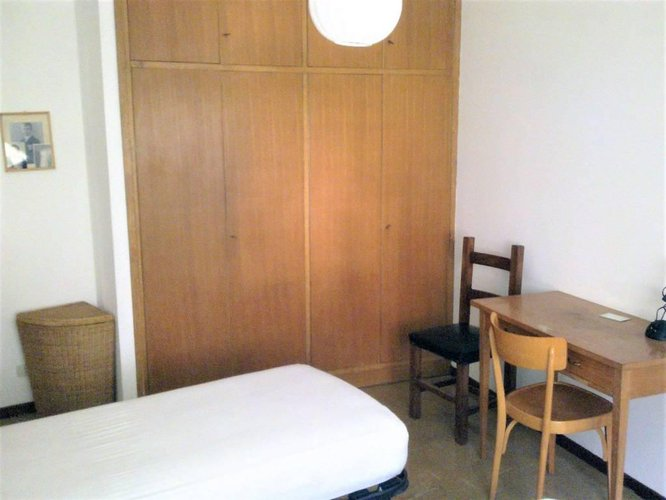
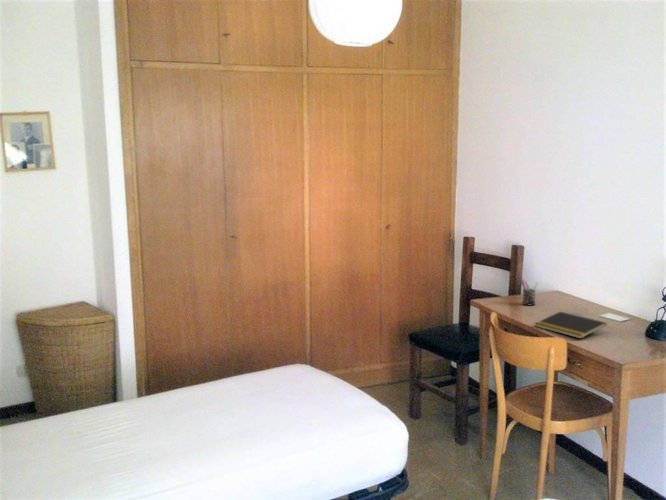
+ notepad (569, 324)
+ pen holder (527, 291)
